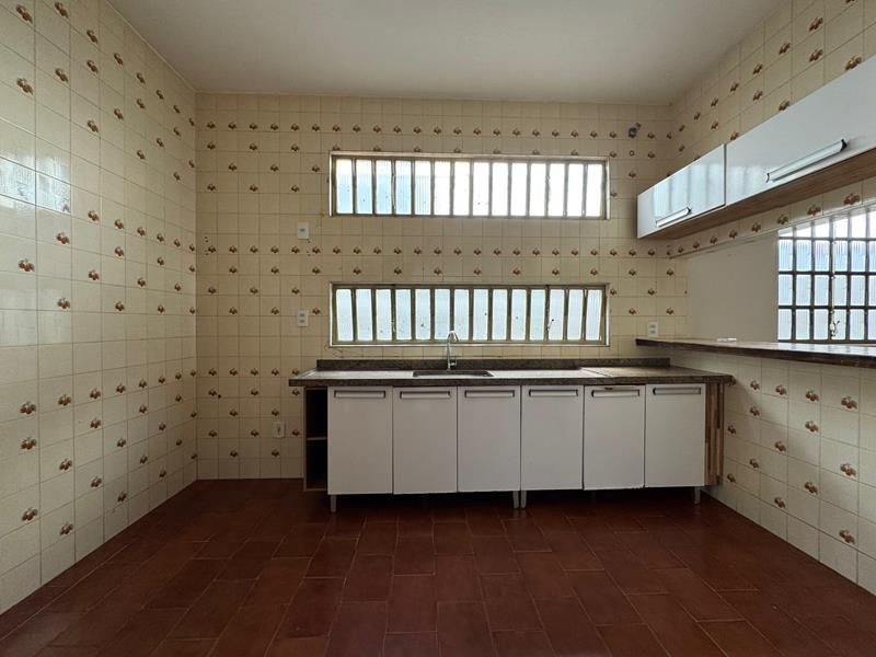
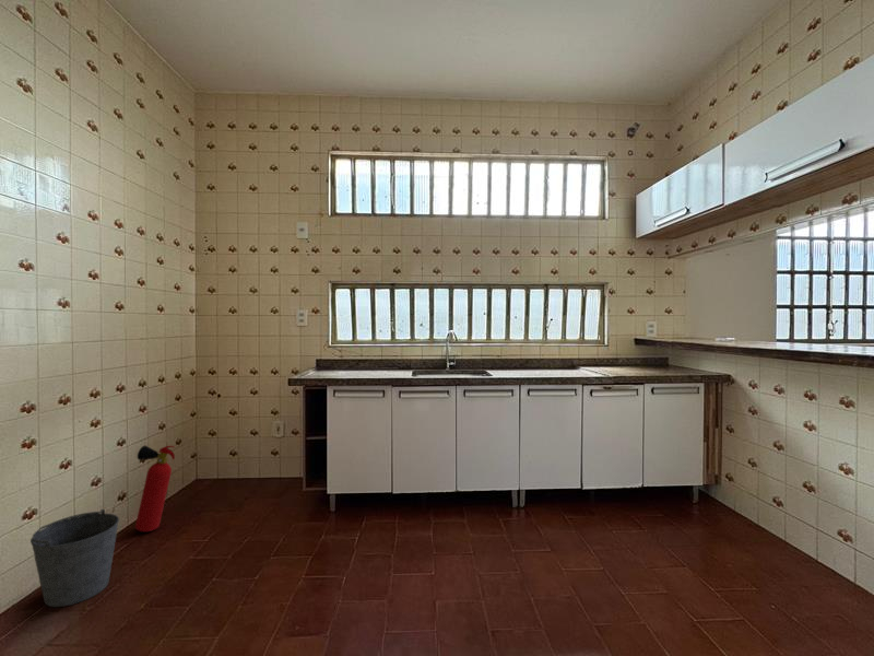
+ fire extinguisher (155, 488)
+ bucket (76, 557)
